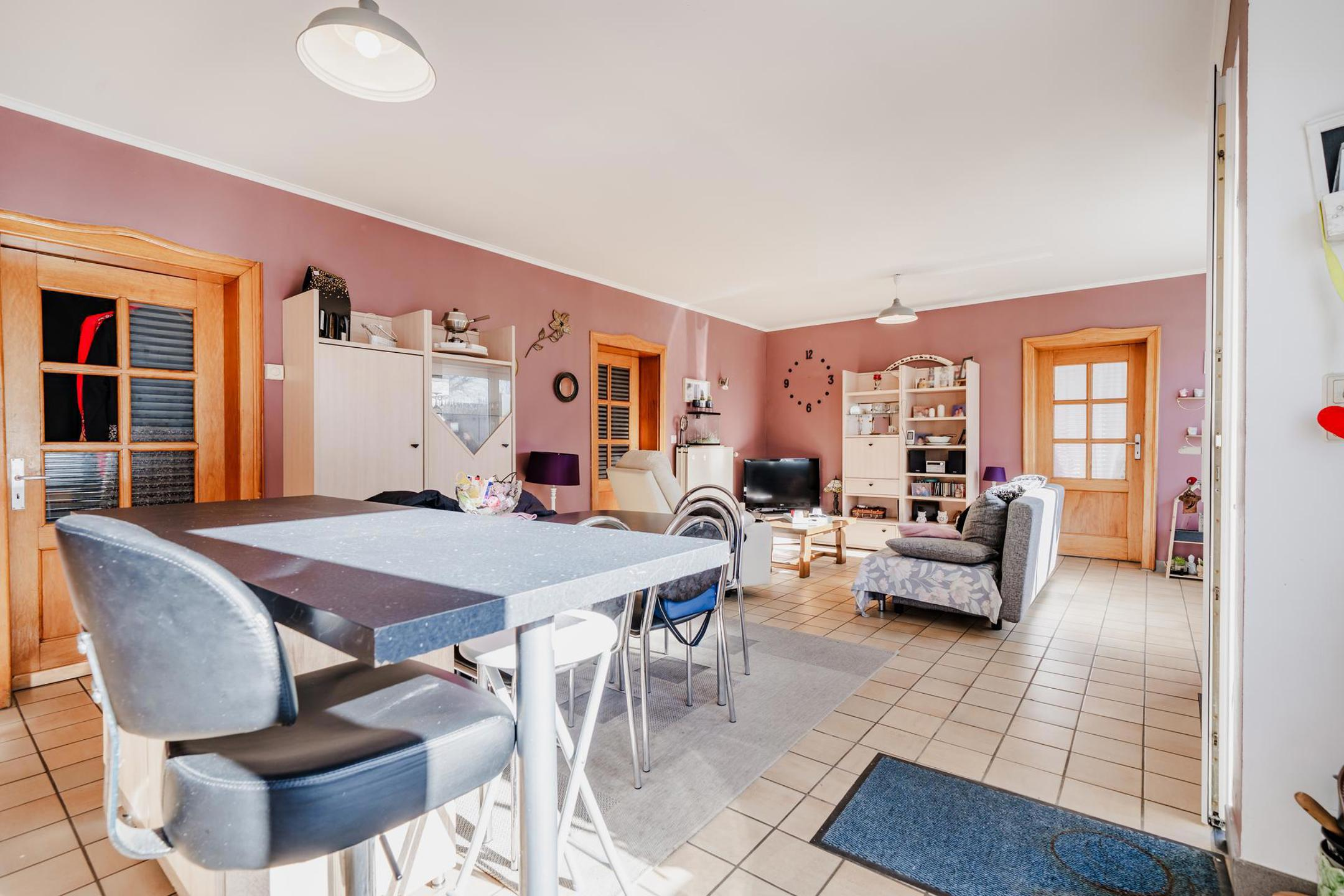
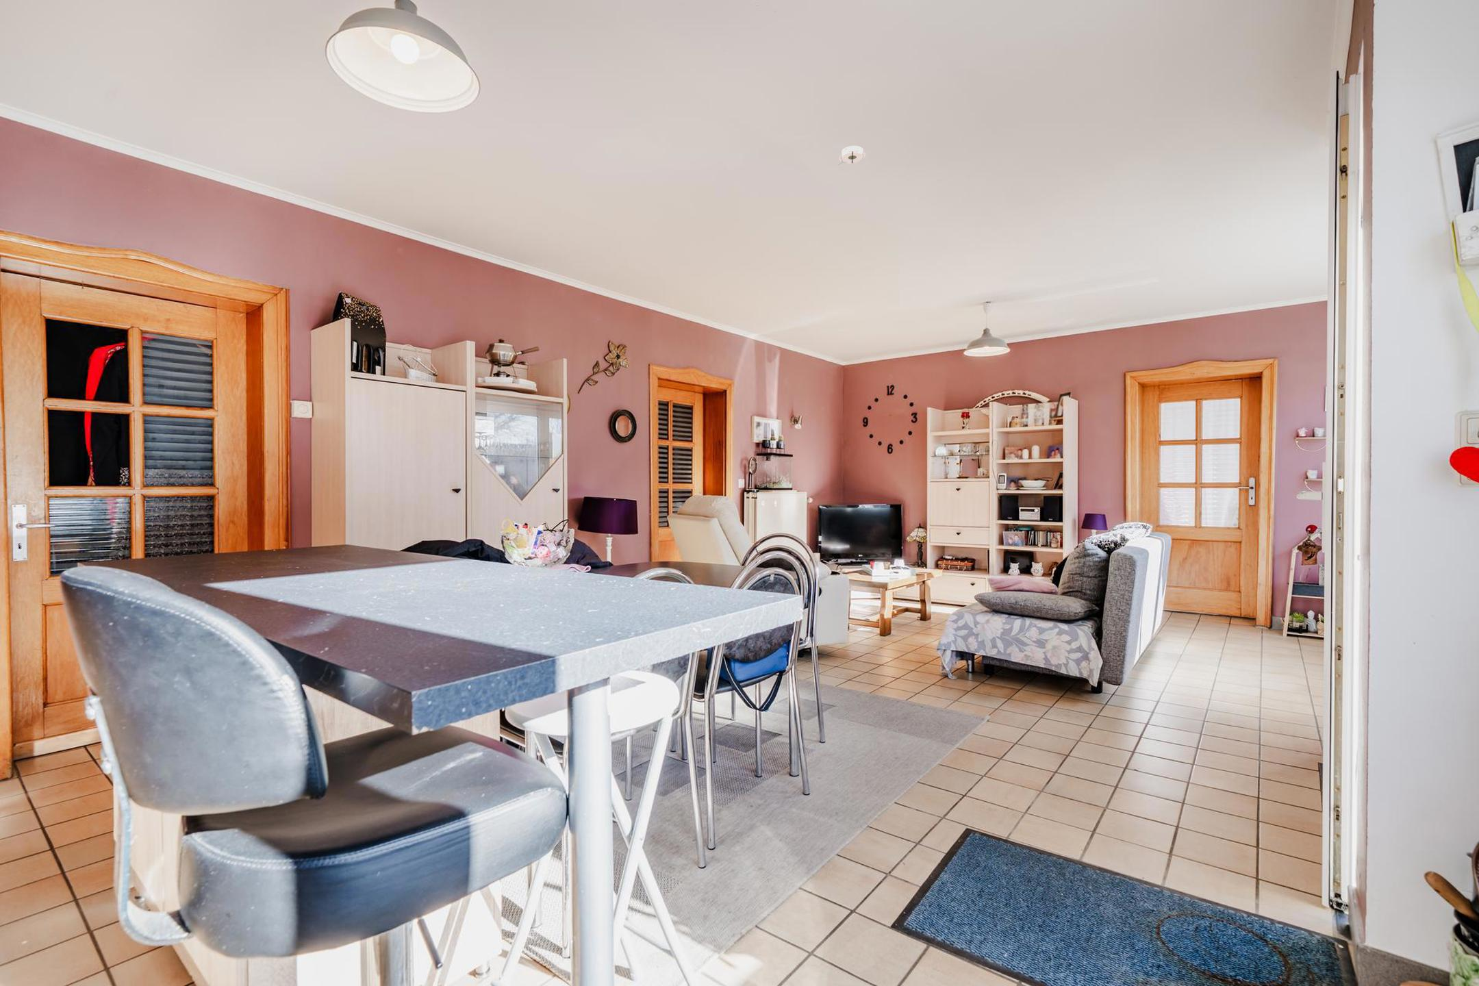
+ smoke detector (851, 155)
